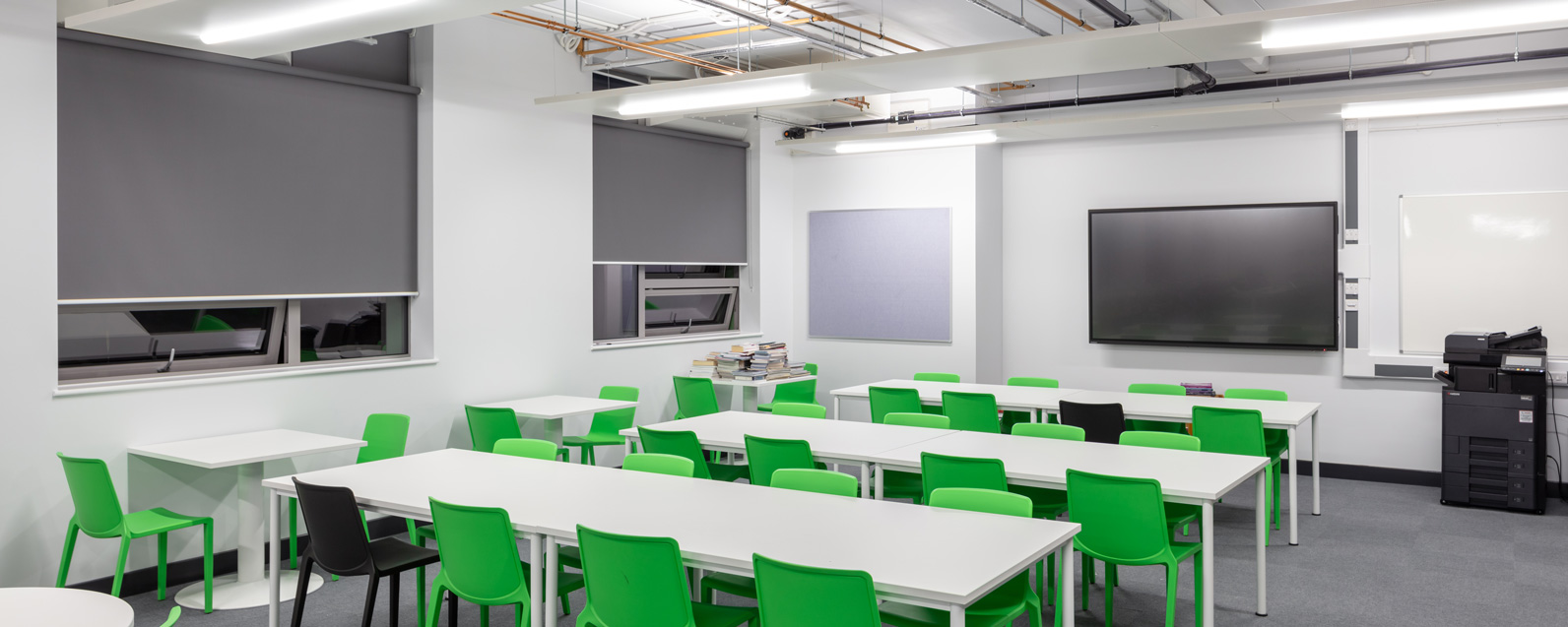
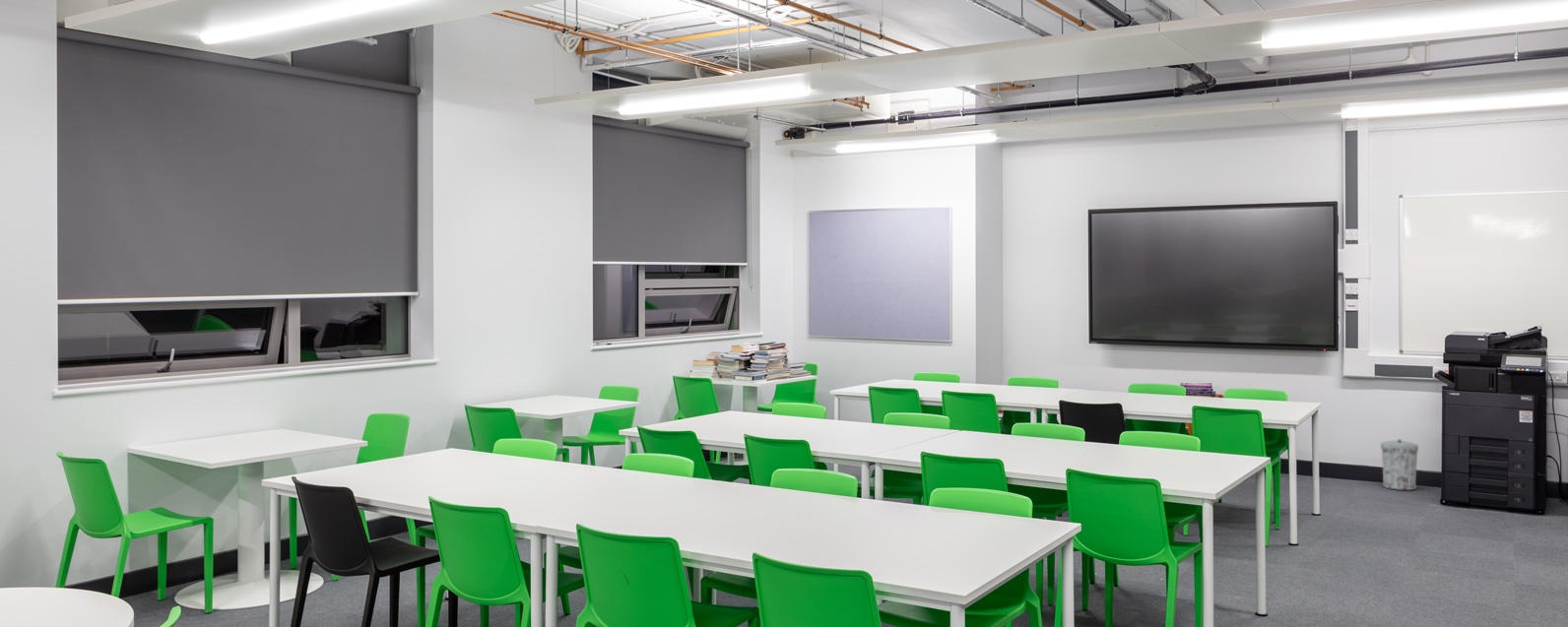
+ trash can (1399, 464)
